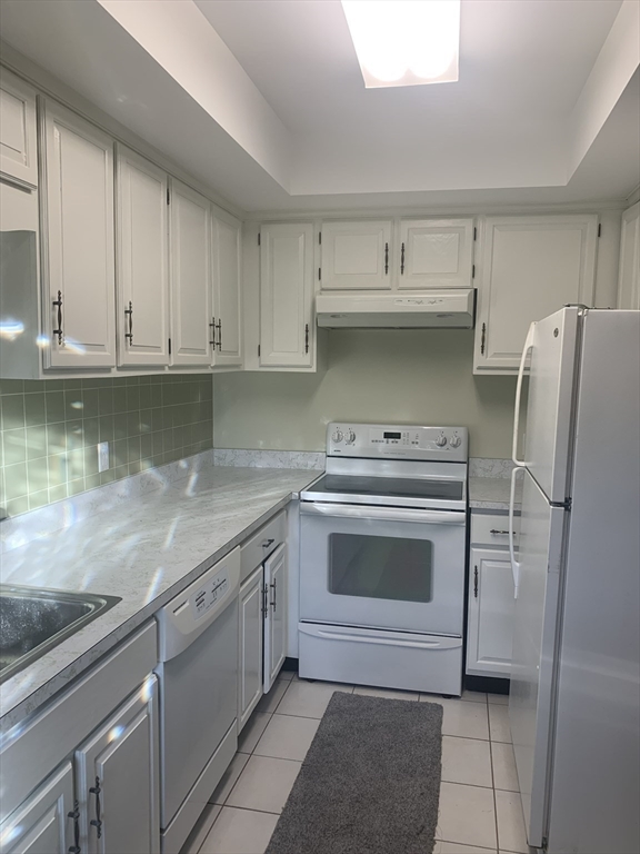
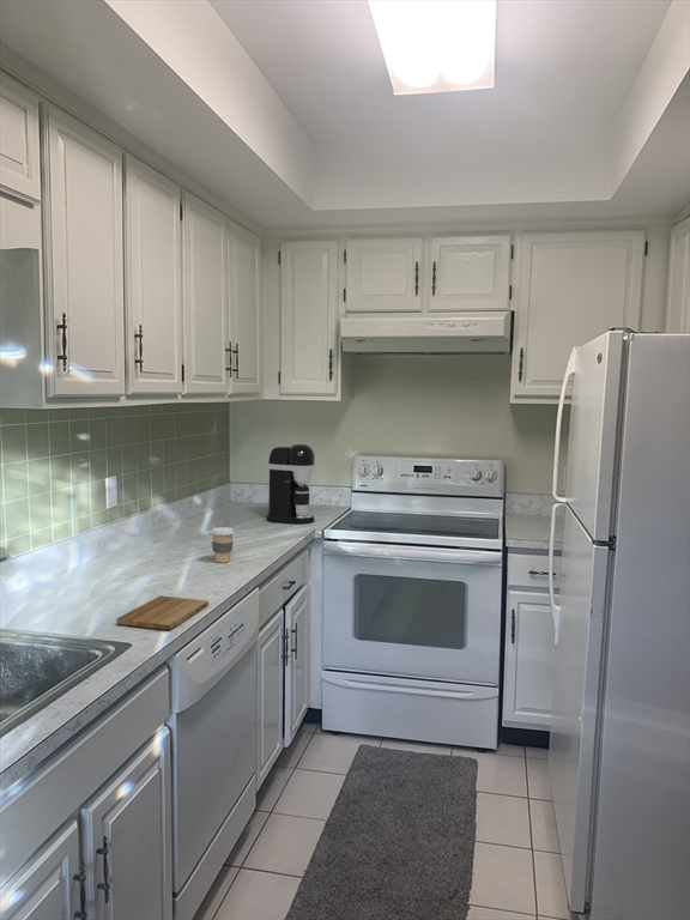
+ coffee cup (222, 545)
+ coffee maker (291, 482)
+ cutting board (164, 611)
